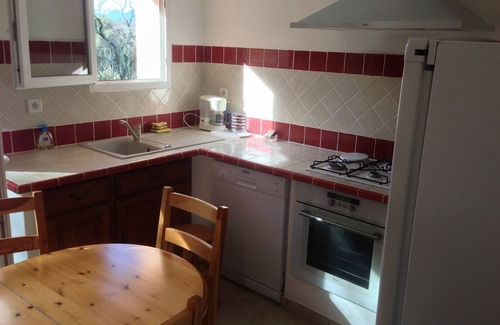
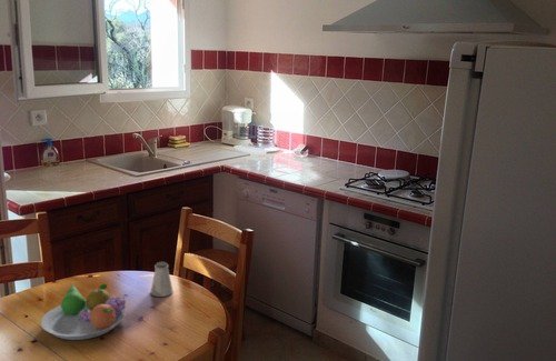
+ fruit bowl (83, 308)
+ saltshaker (161, 278)
